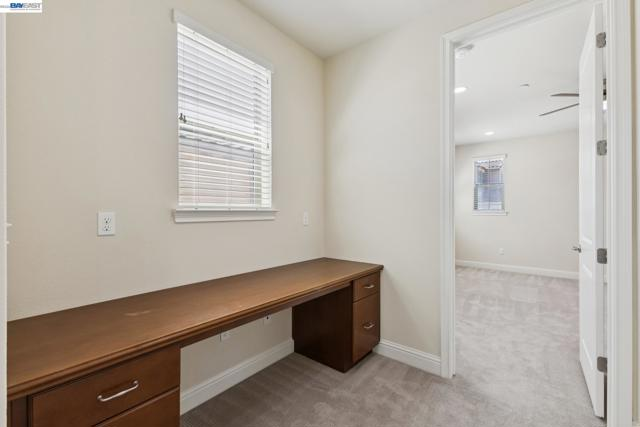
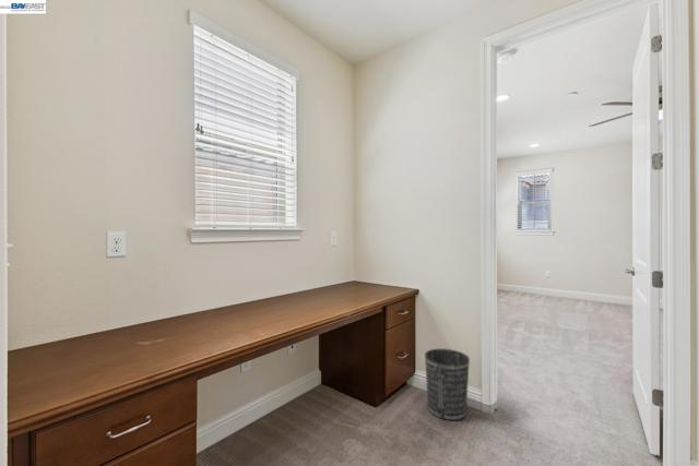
+ wastebasket (447, 382)
